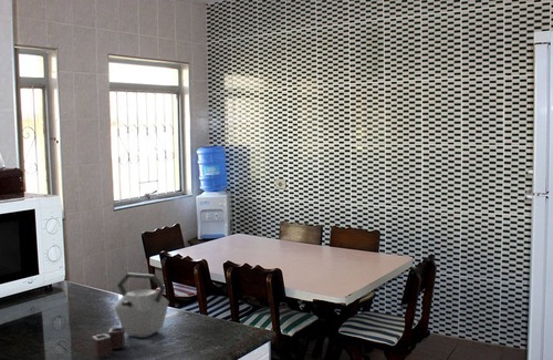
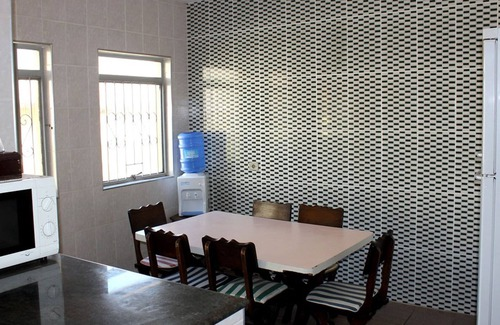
- kettle (126, 310)
